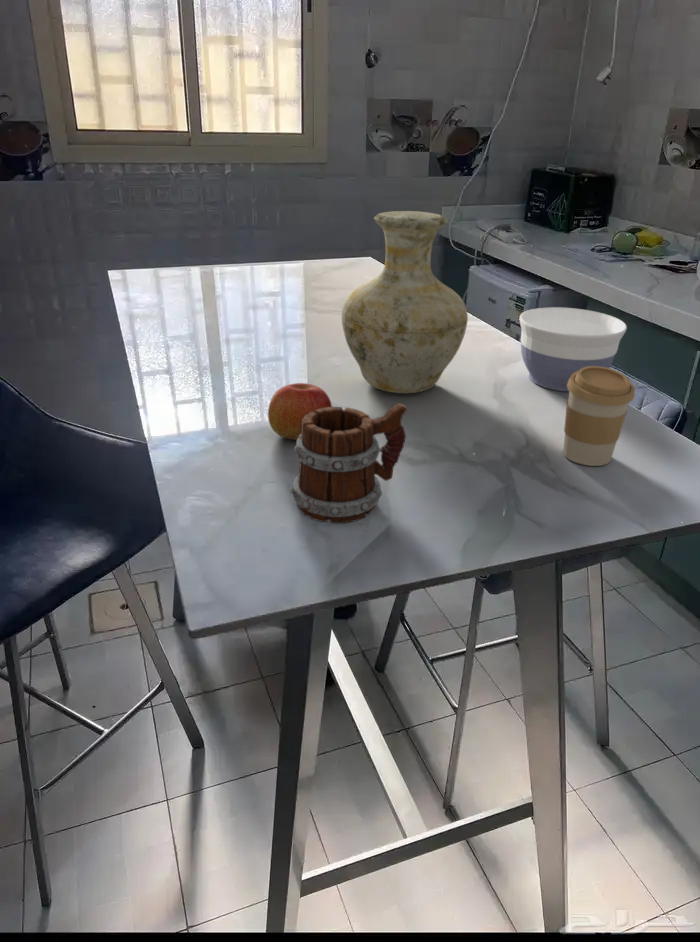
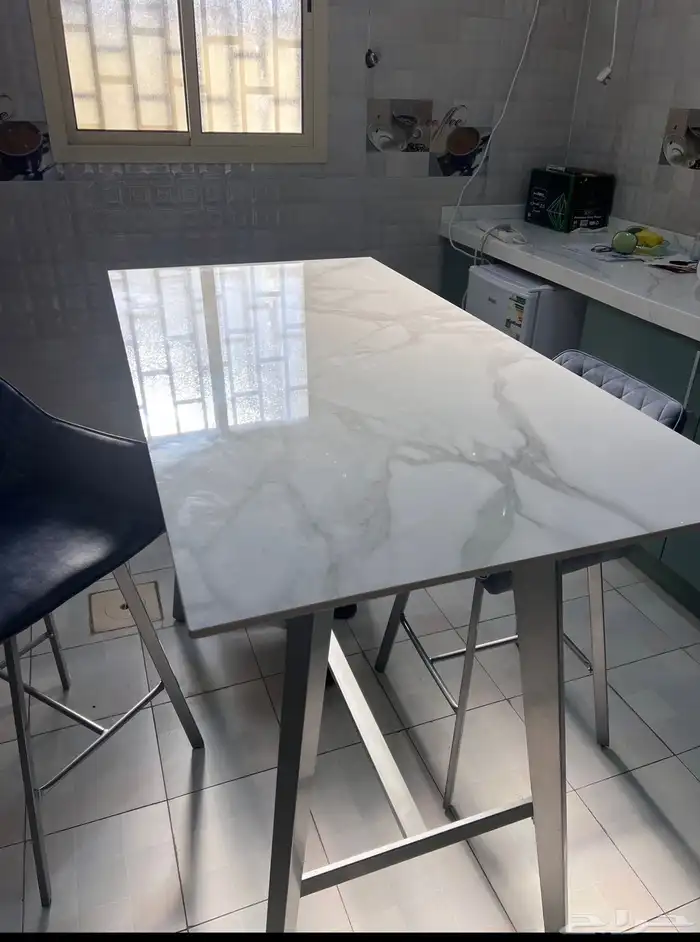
- apple (300, 409)
- bowl (567, 350)
- mug (348, 456)
- vase (404, 303)
- coffee cup (595, 415)
